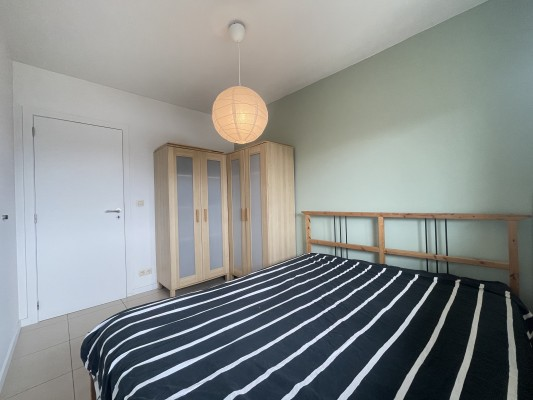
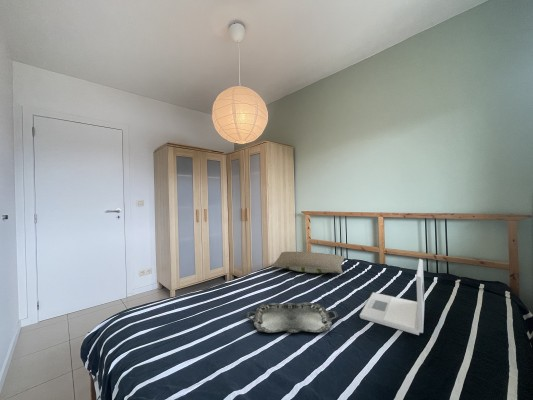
+ serving tray (291, 315)
+ pillow (308, 261)
+ laptop (391, 296)
